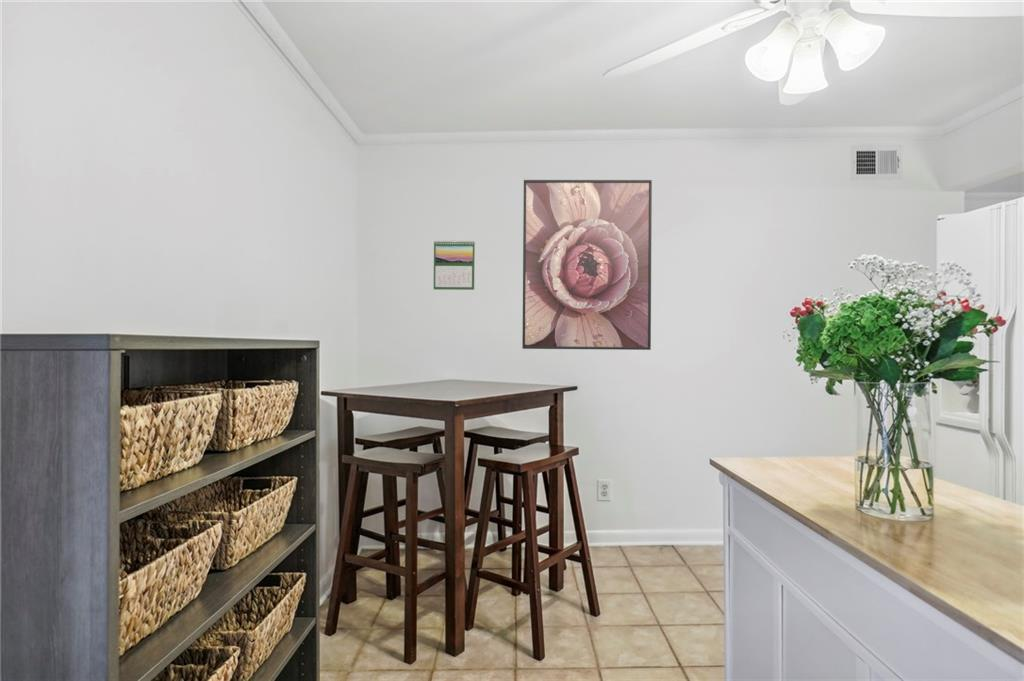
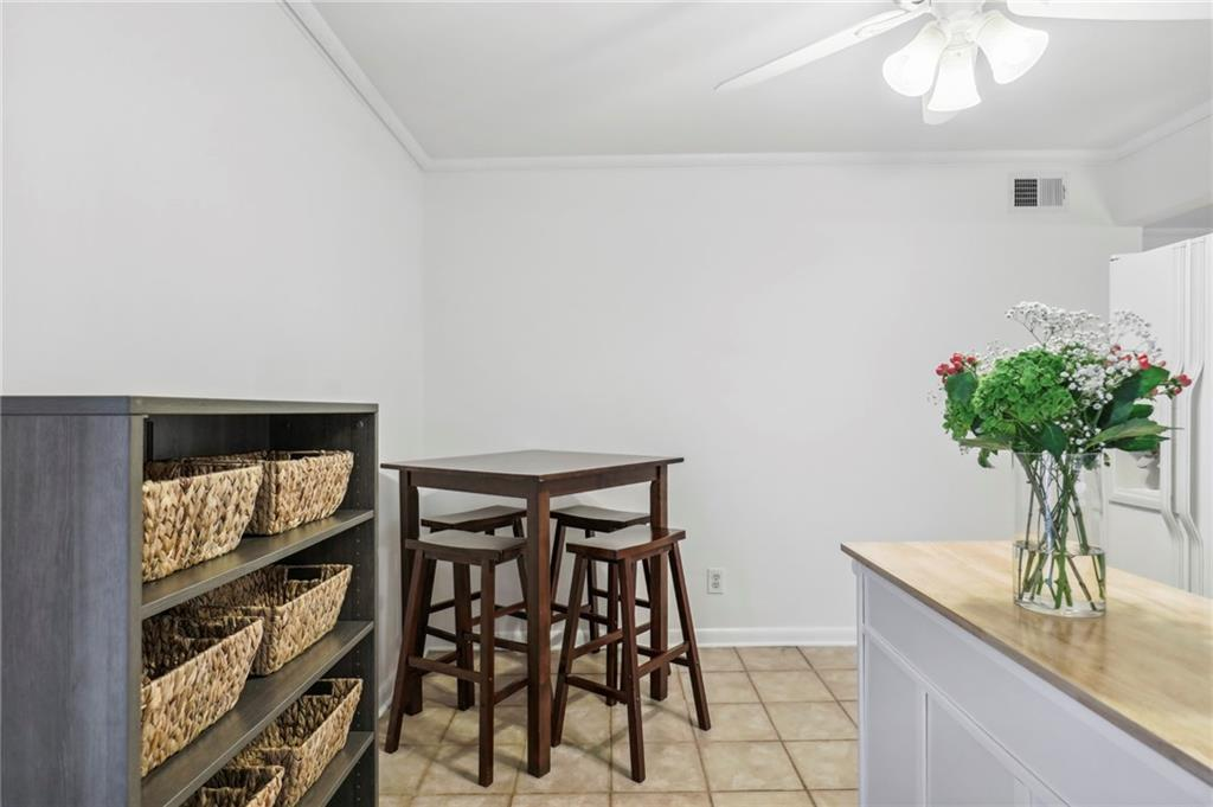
- calendar (454, 264)
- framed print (586, 264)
